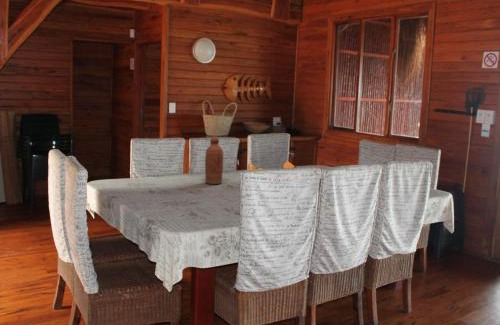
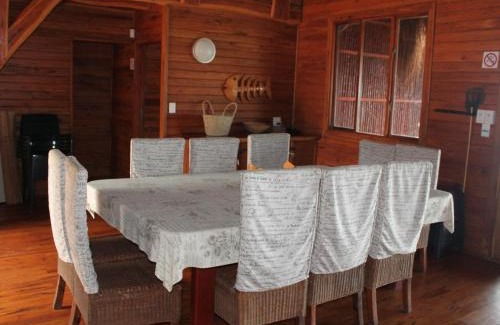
- bottle (214, 159)
